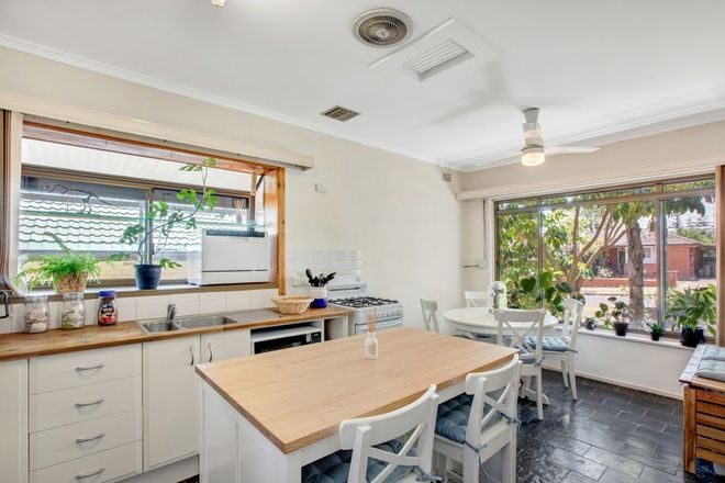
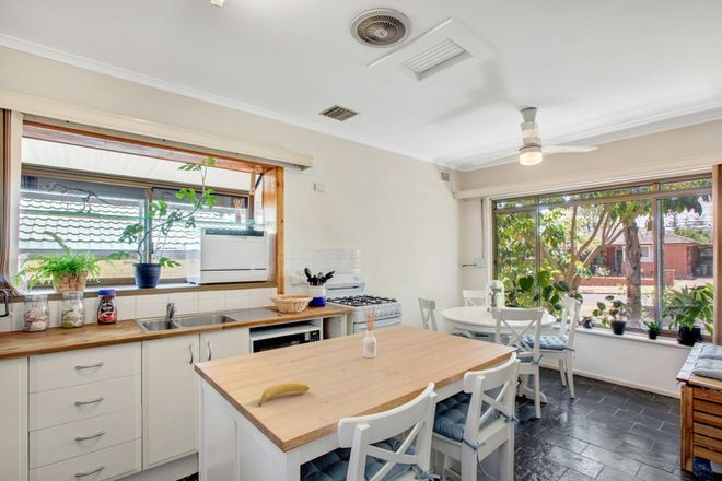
+ banana (283, 390)
